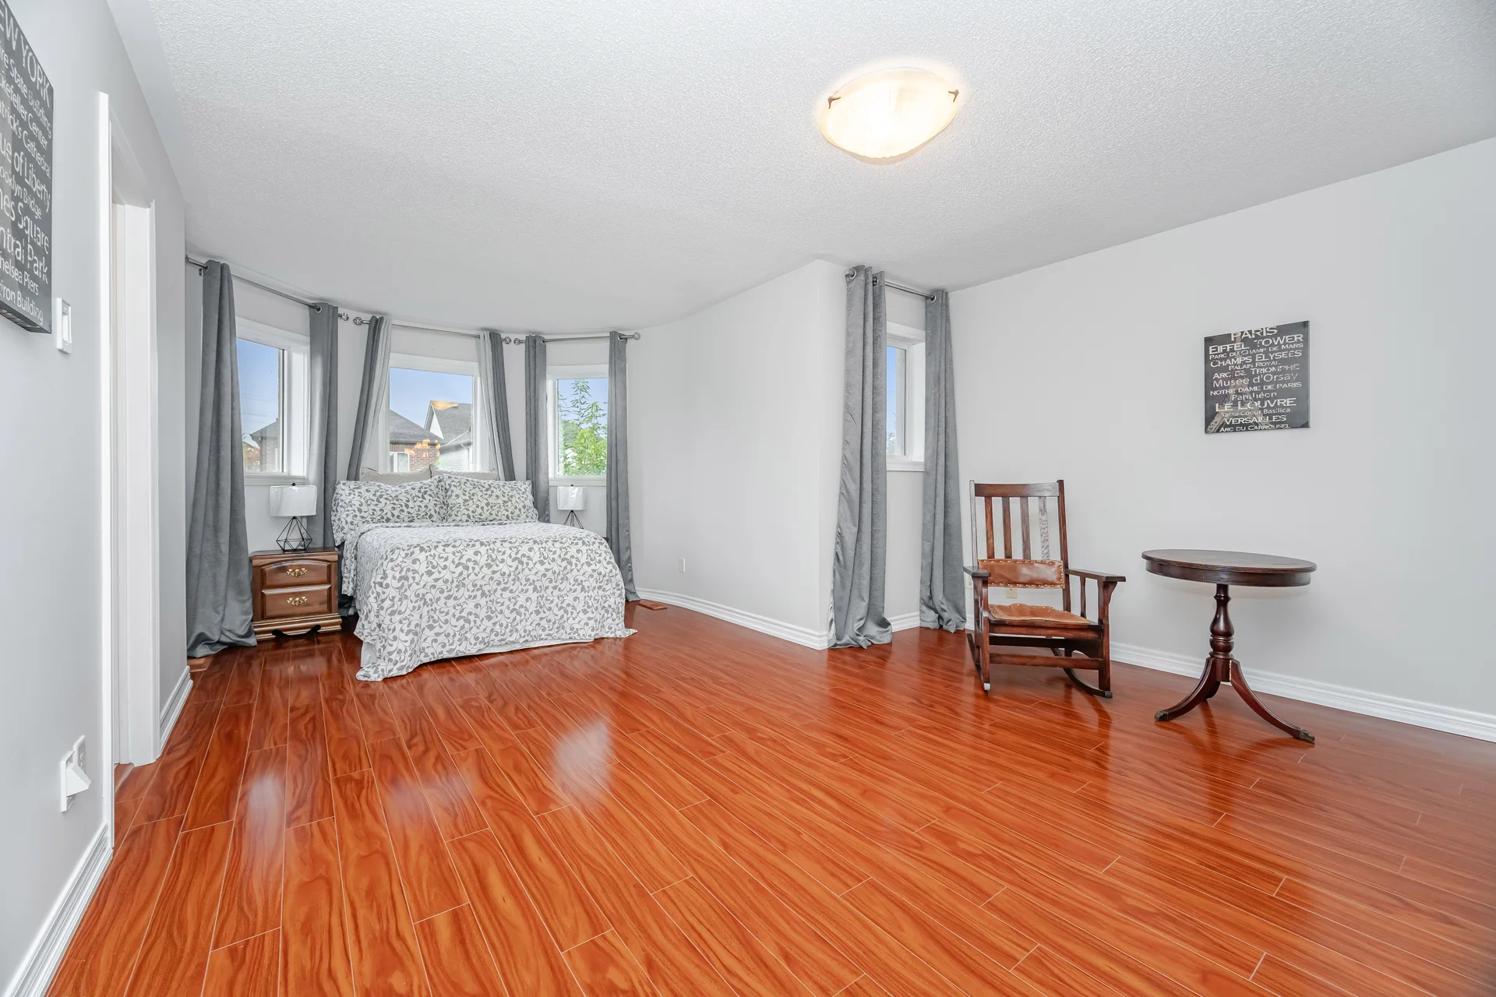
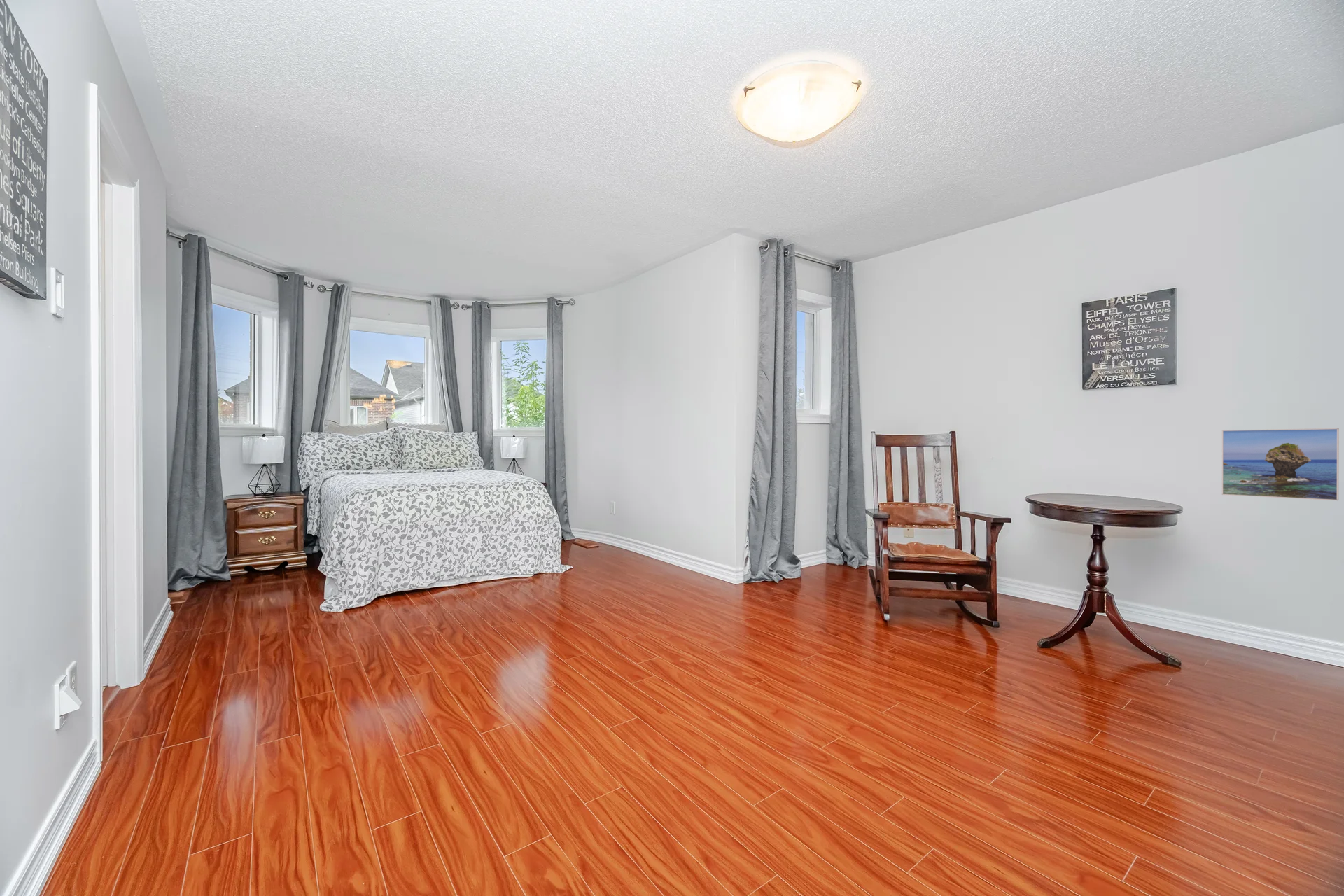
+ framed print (1277, 463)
